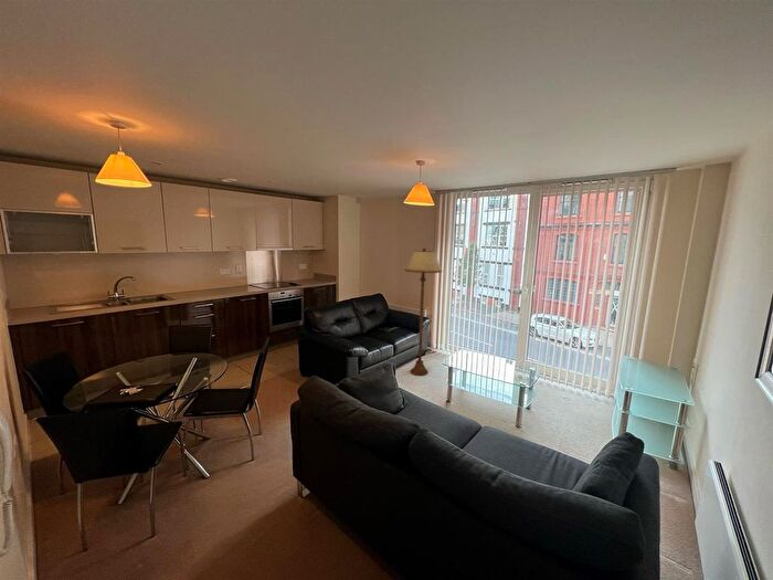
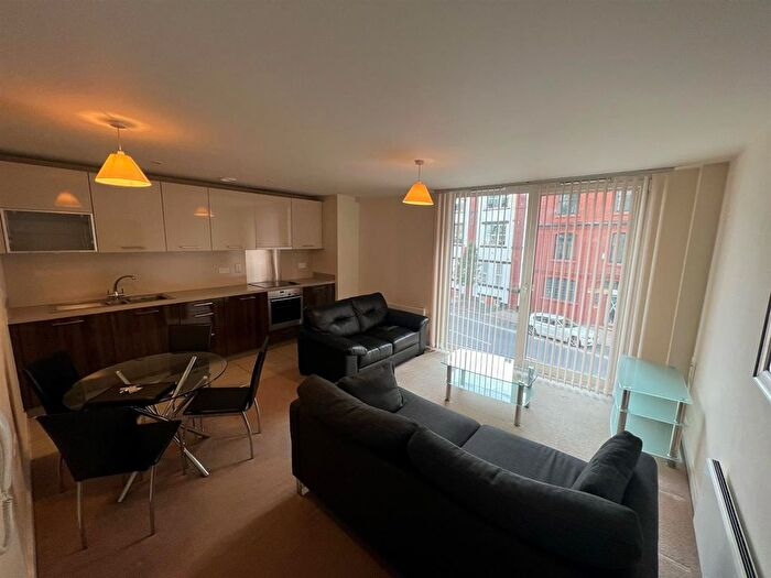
- floor lamp (422, 312)
